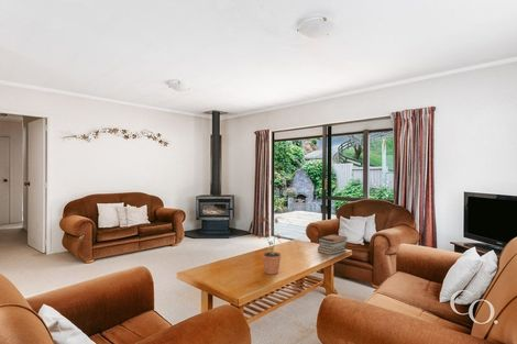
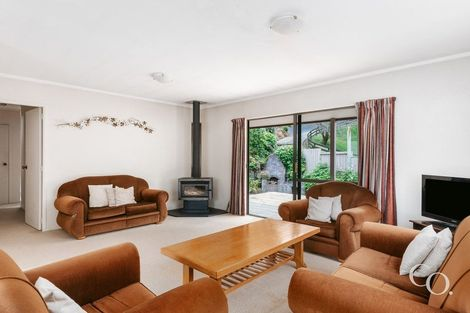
- potted plant (272, 244)
- book stack (332, 244)
